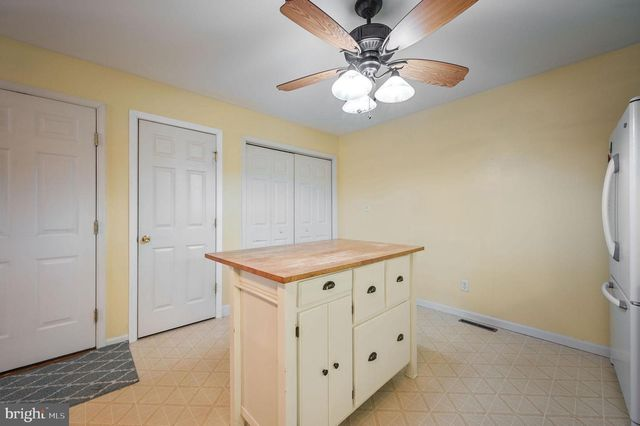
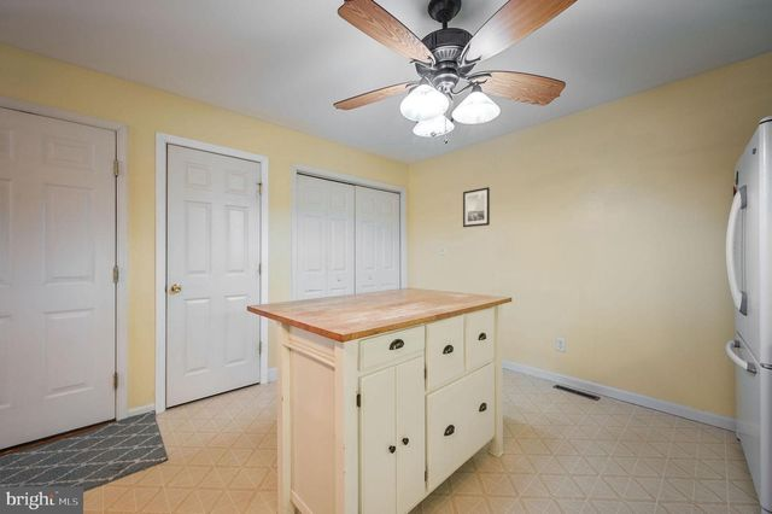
+ wall art (475, 208)
